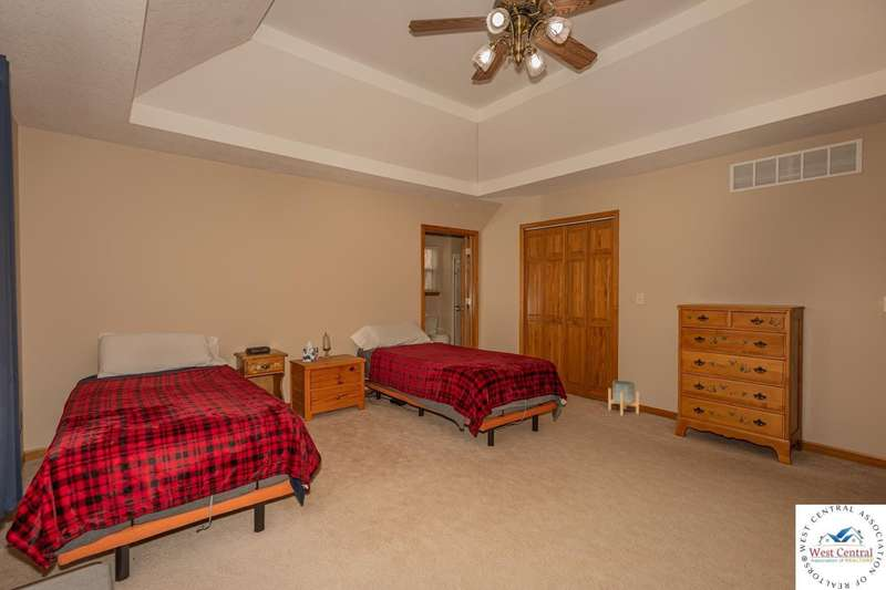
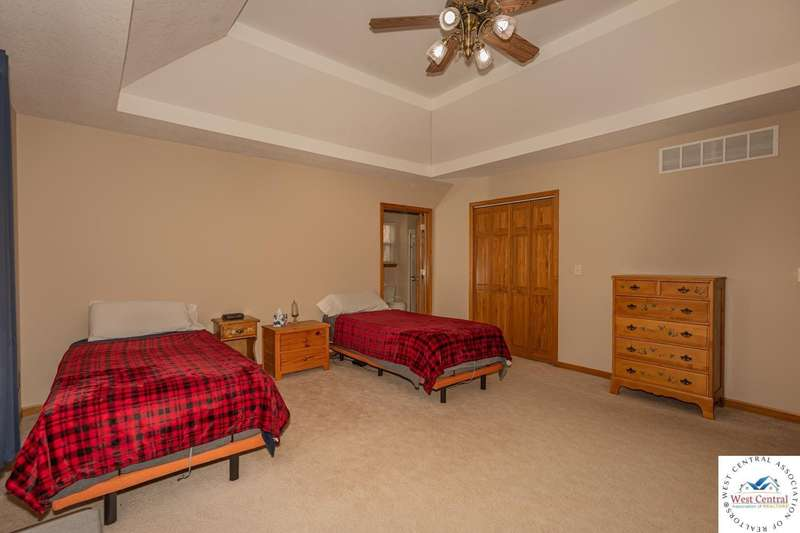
- planter (622, 396)
